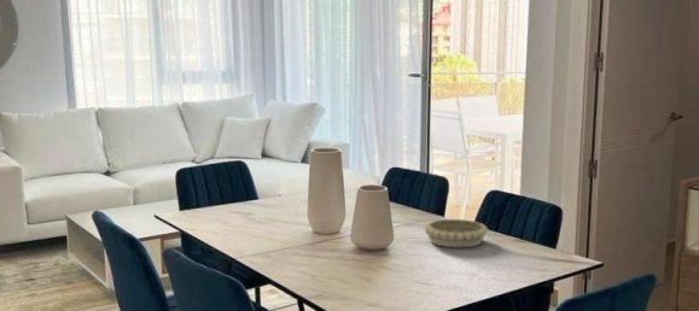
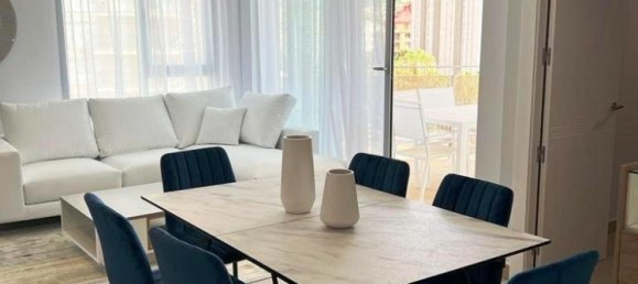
- decorative bowl (455, 233)
